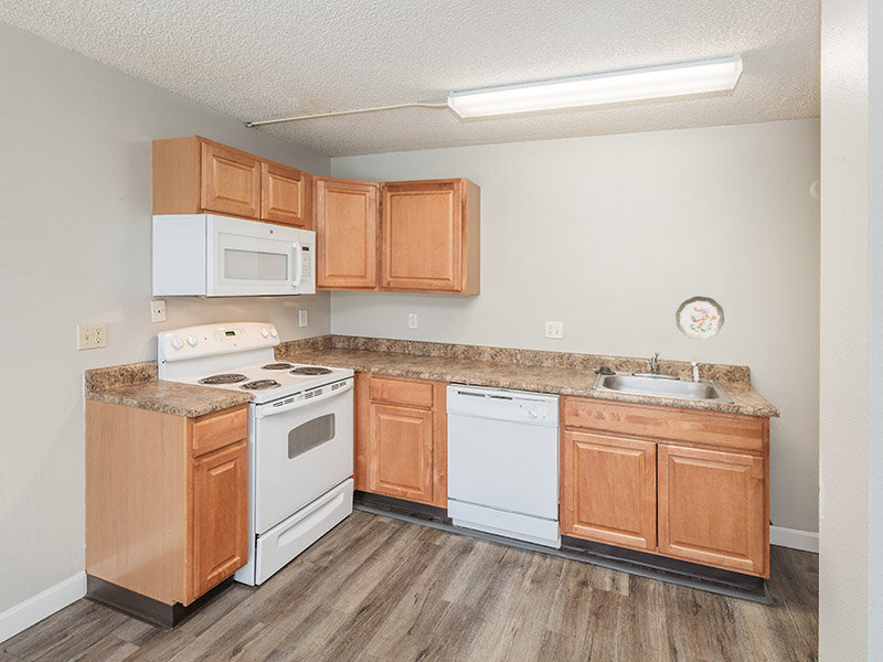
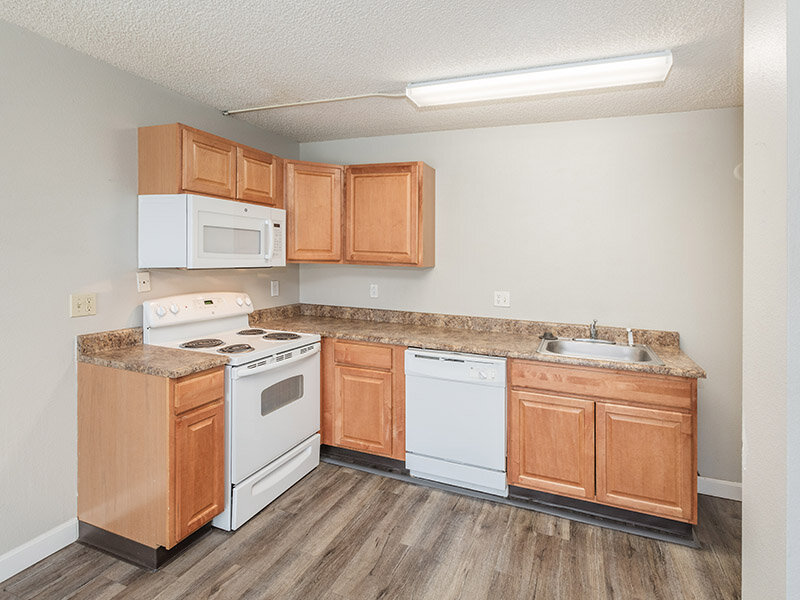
- decorative plate (699, 318)
